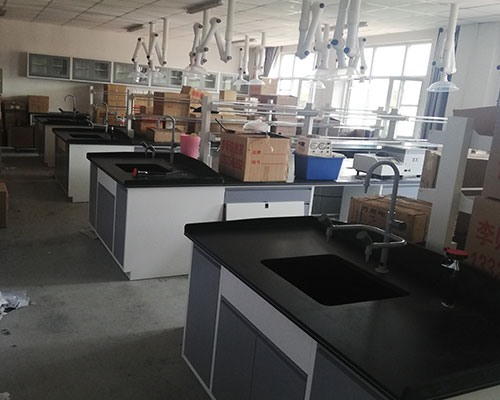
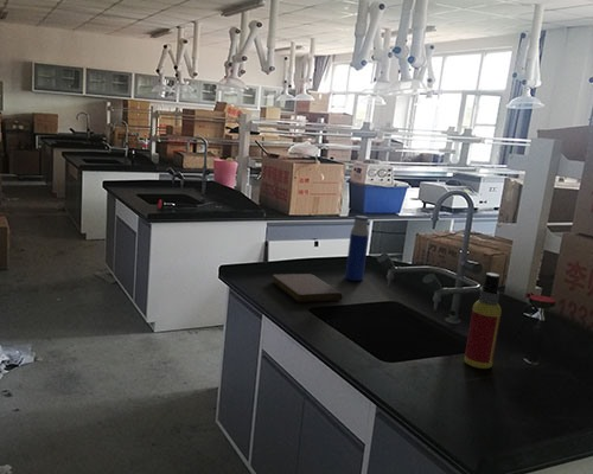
+ water bottle (357, 248)
+ spray bottle (485, 319)
+ notebook (305, 287)
